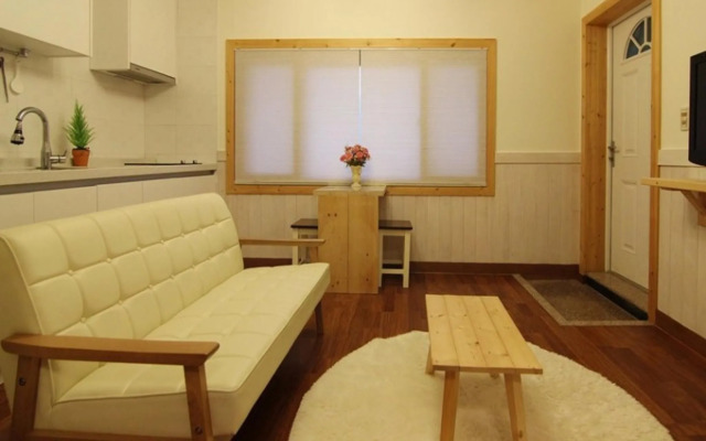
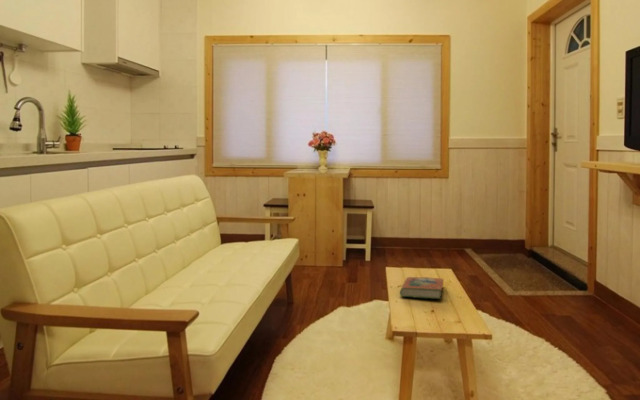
+ book (422, 287)
